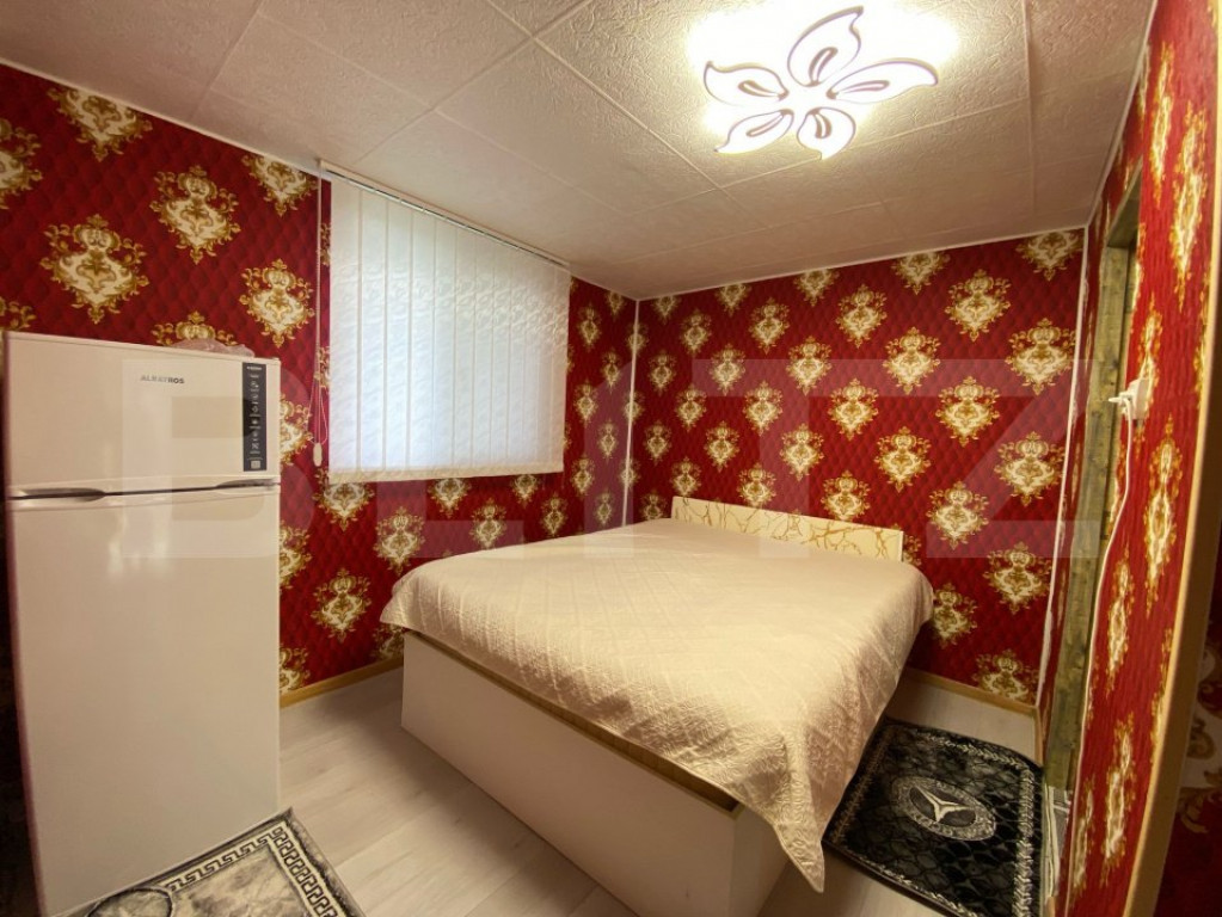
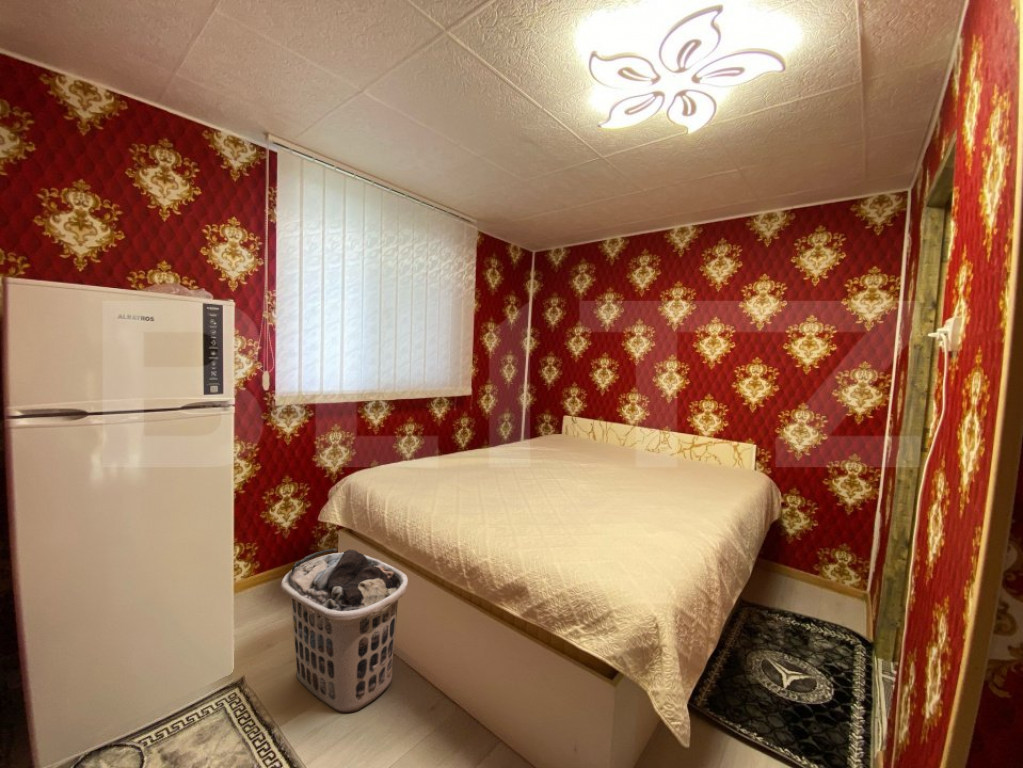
+ clothes hamper (345, 617)
